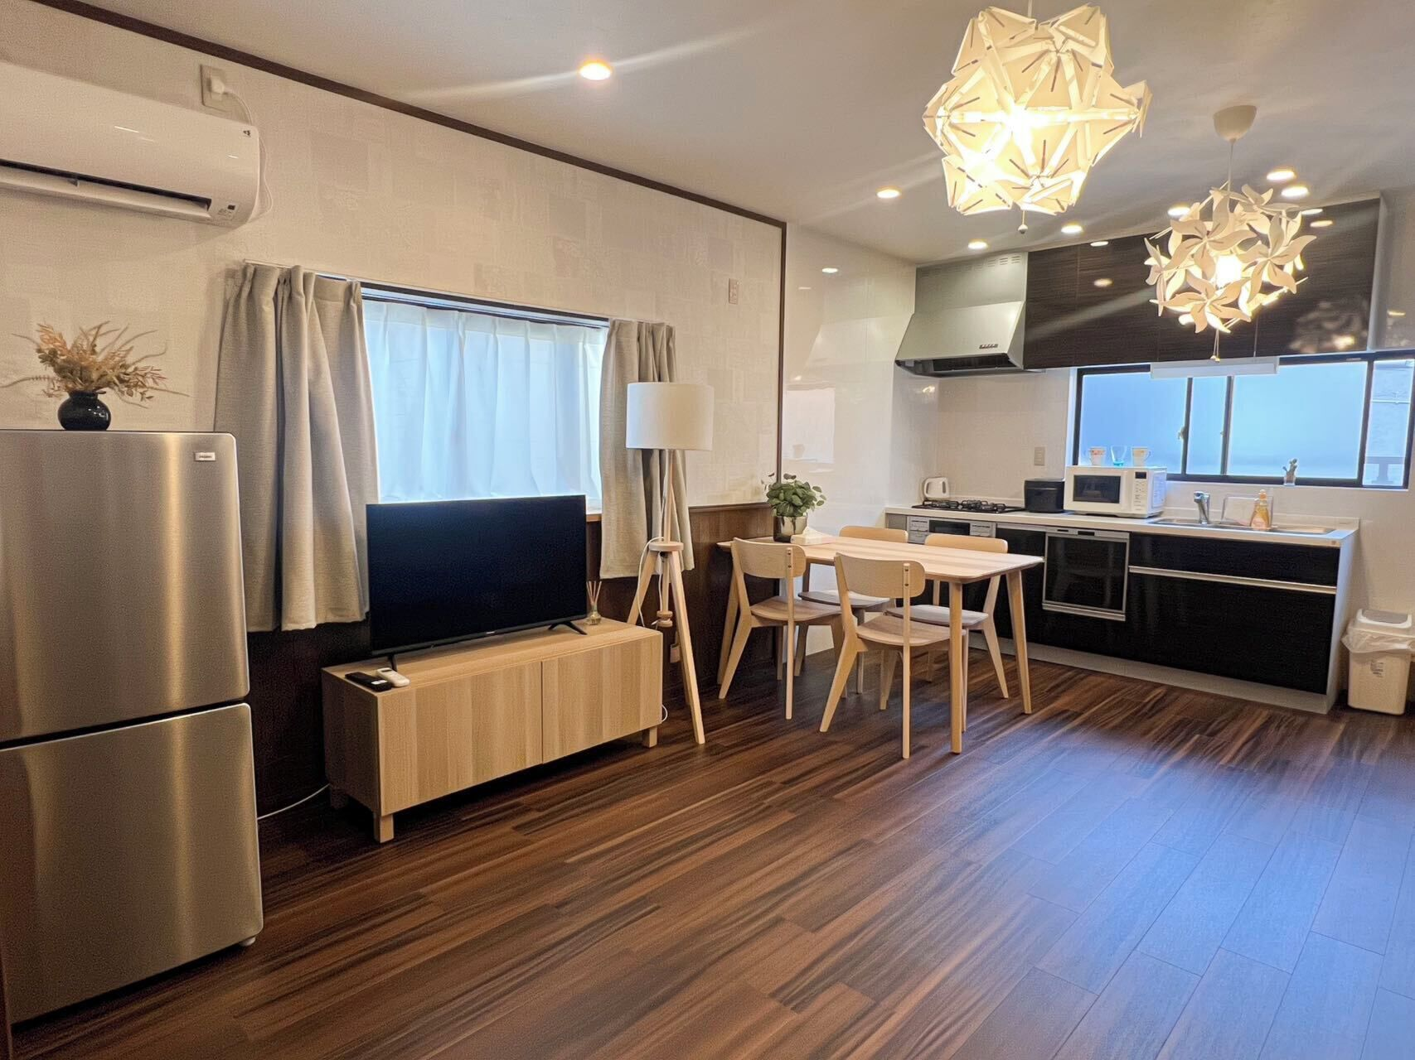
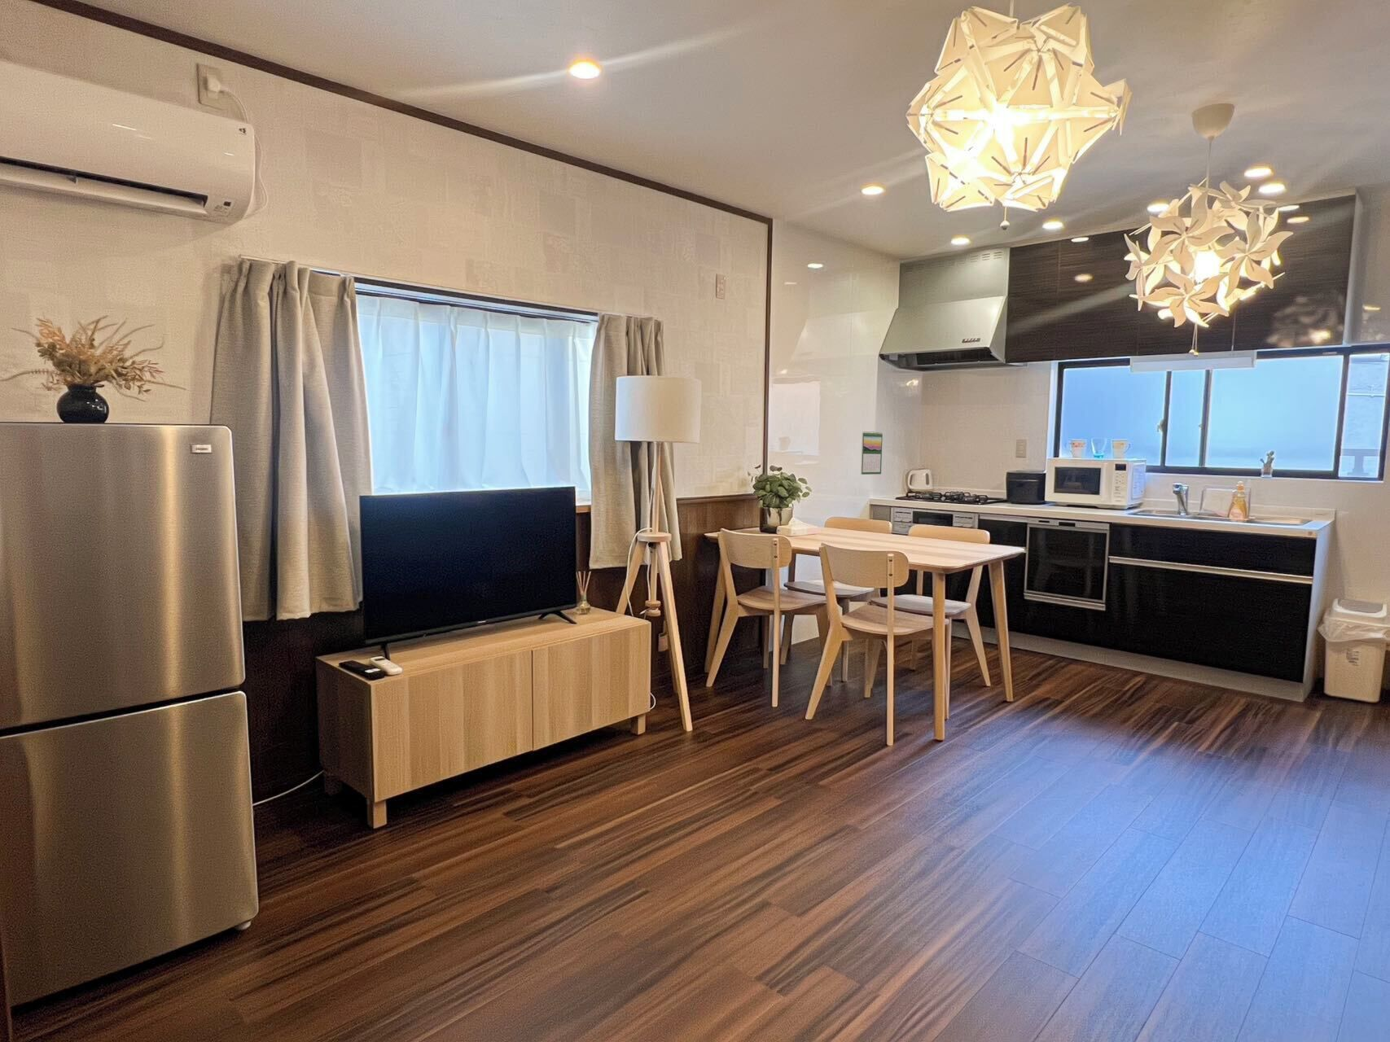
+ calendar (871, 453)
